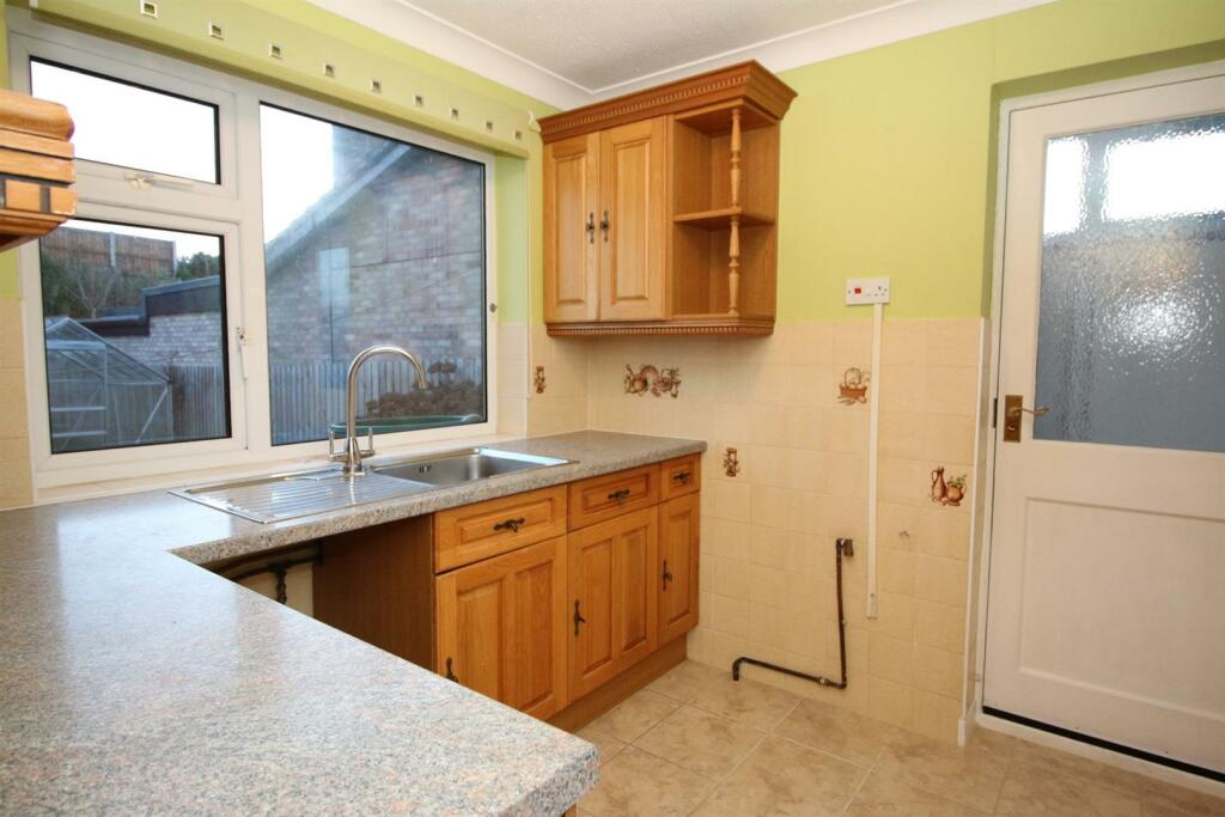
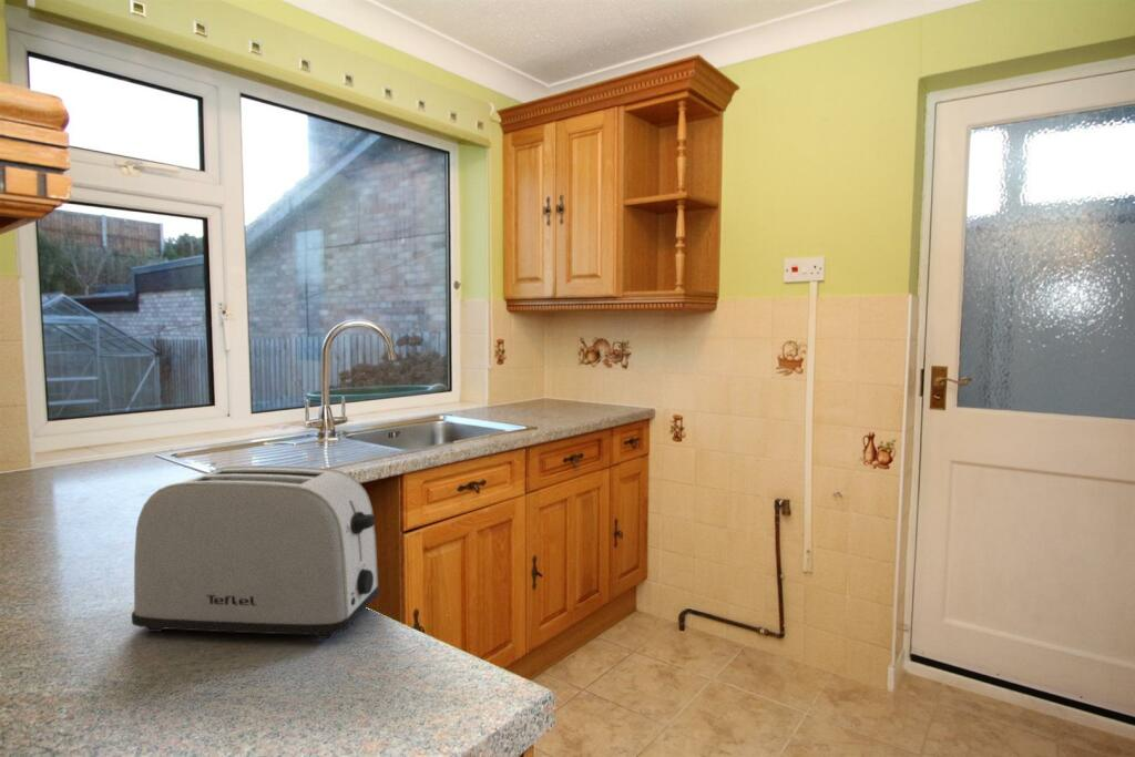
+ toaster (265, 544)
